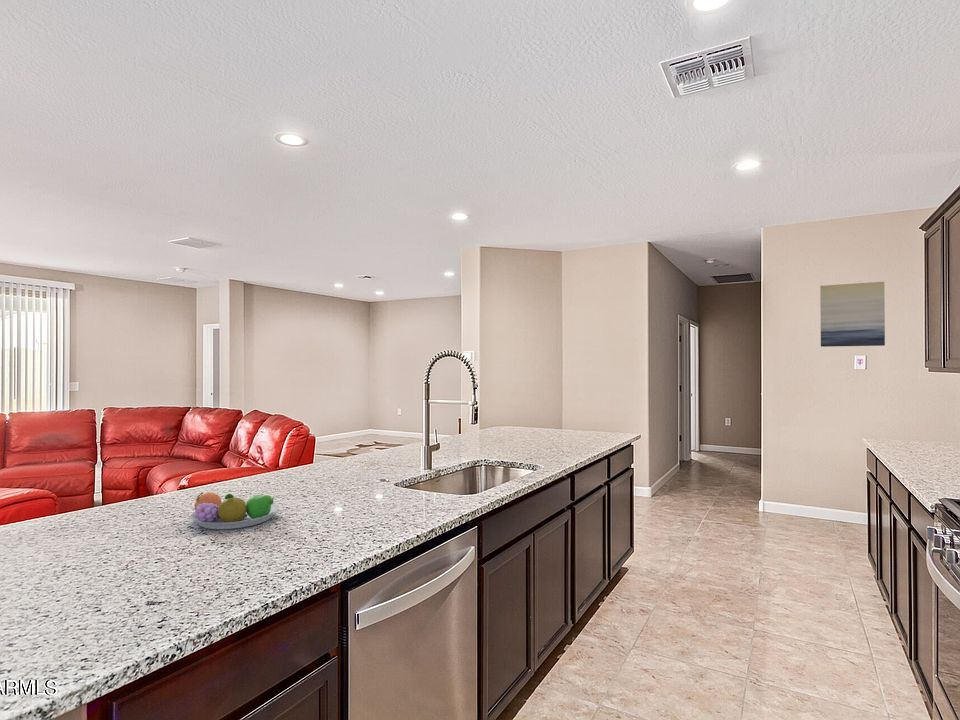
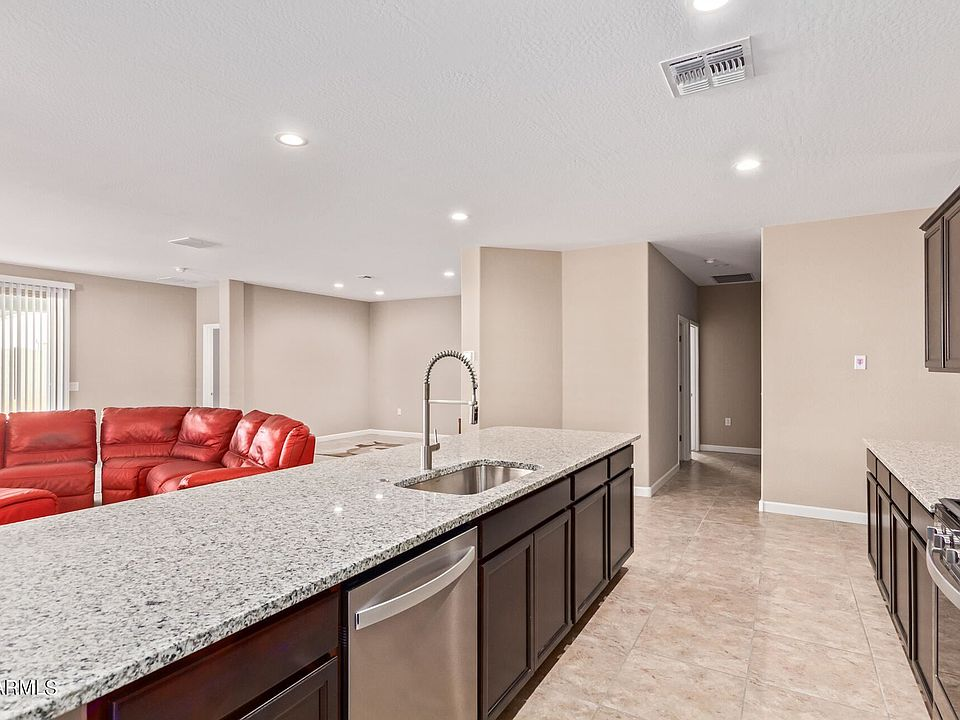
- wall art (851, 315)
- fruit bowl (237, 503)
